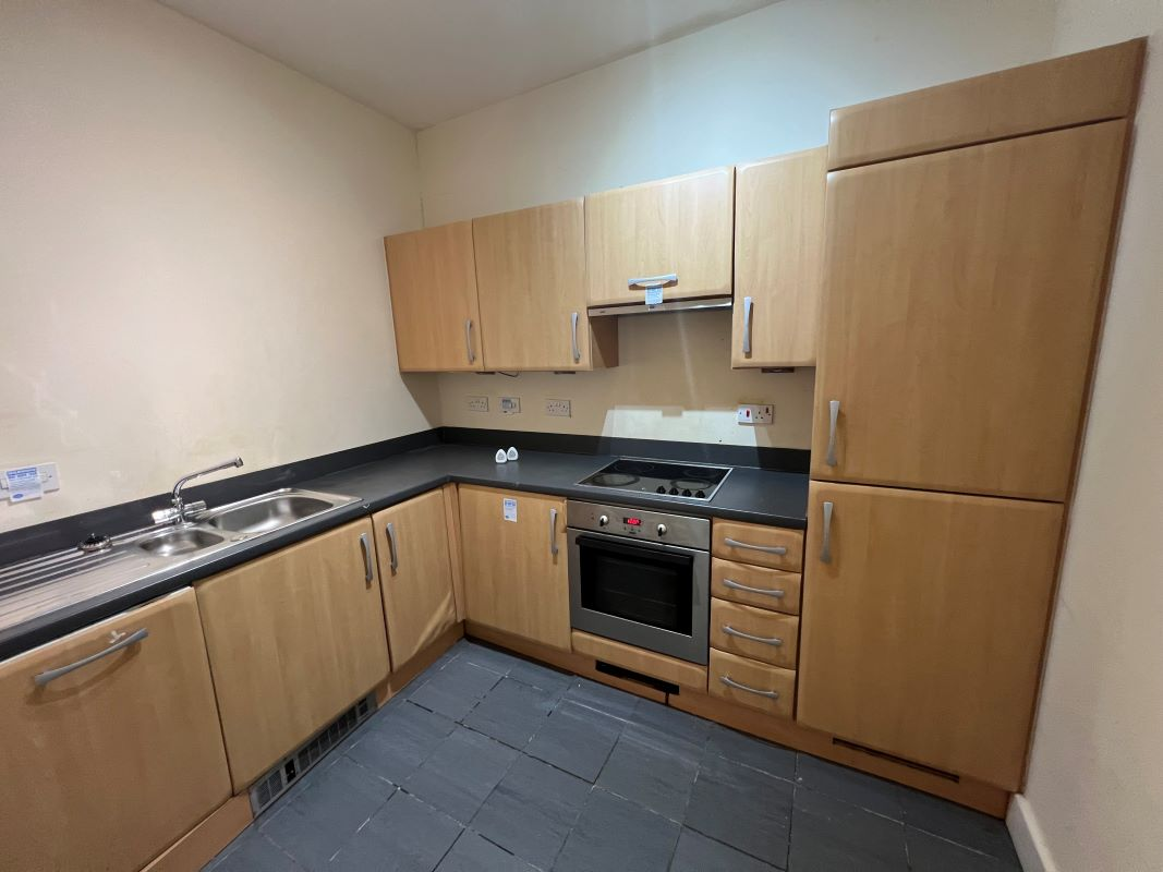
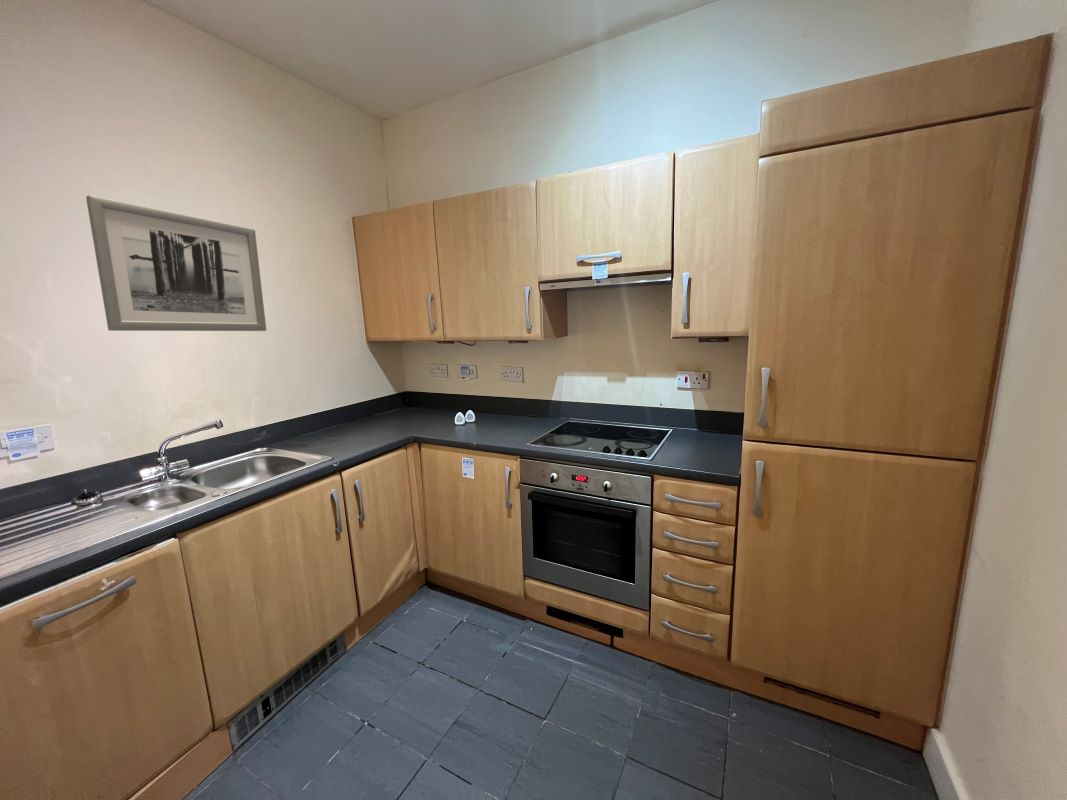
+ wall art (190, 274)
